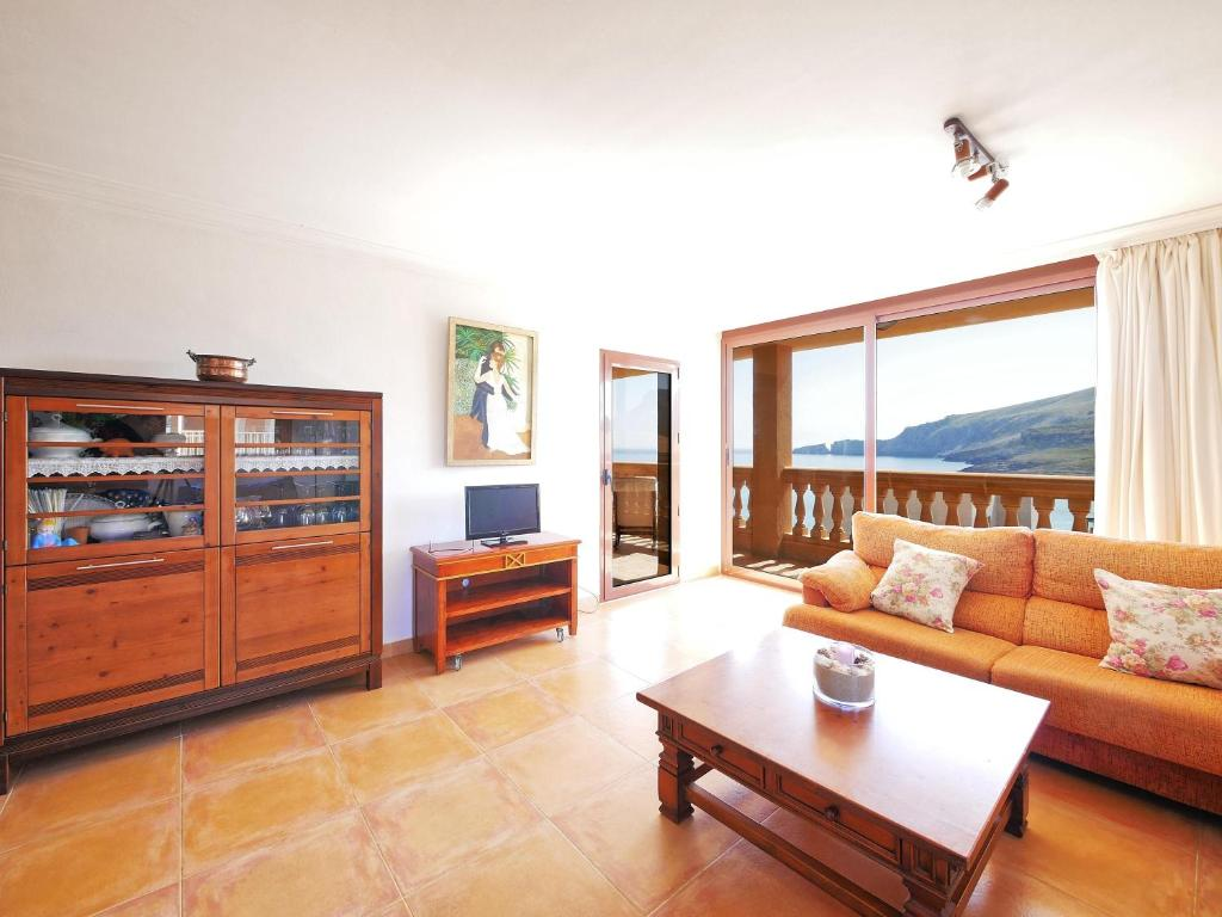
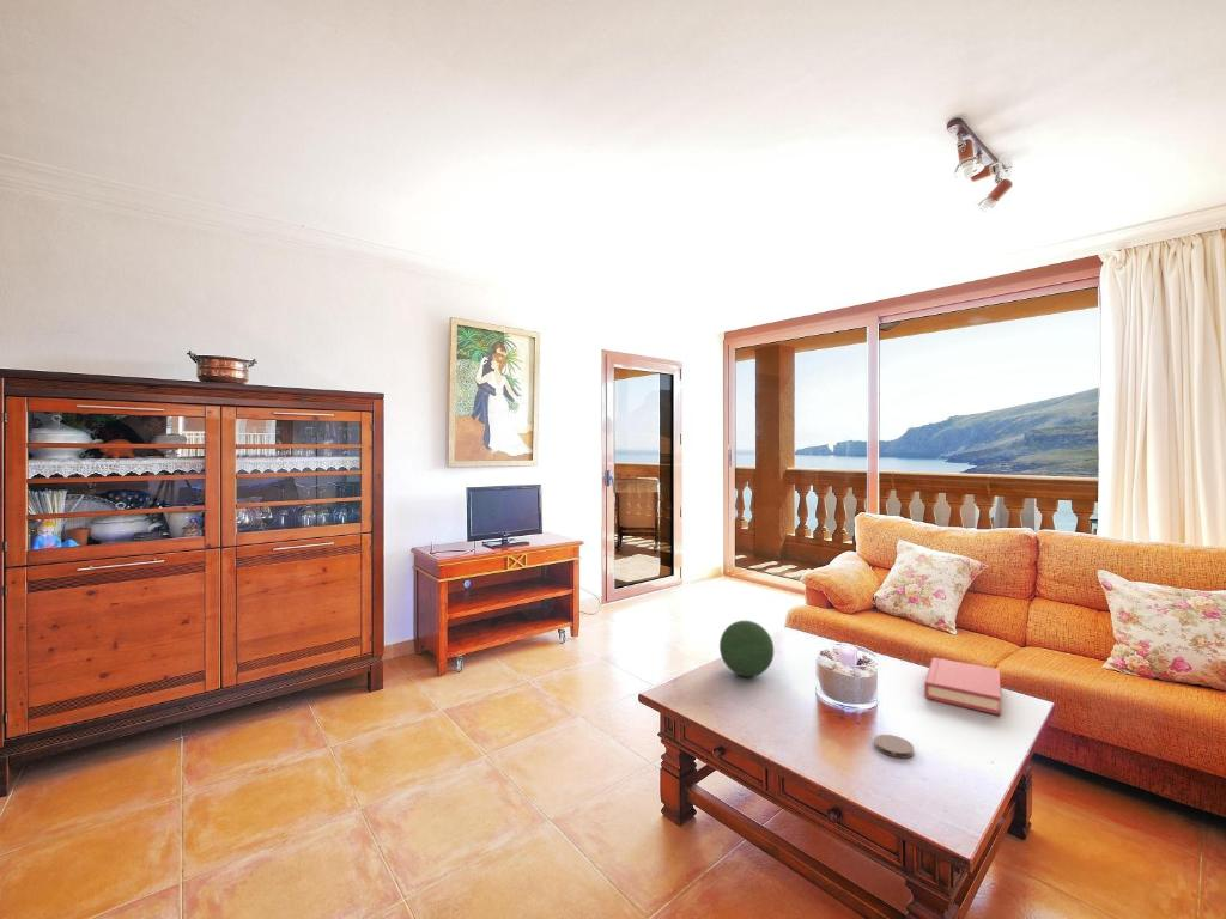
+ coaster (893, 745)
+ decorative orb (746, 647)
+ hardback book (963, 683)
